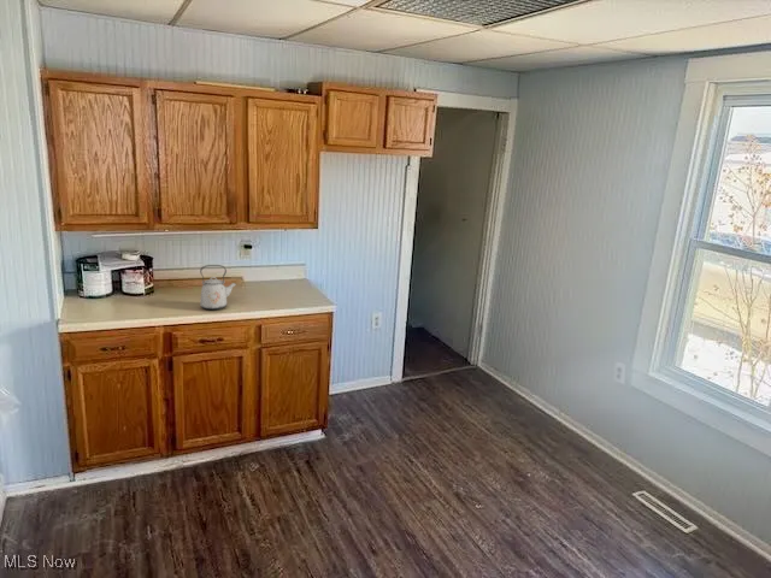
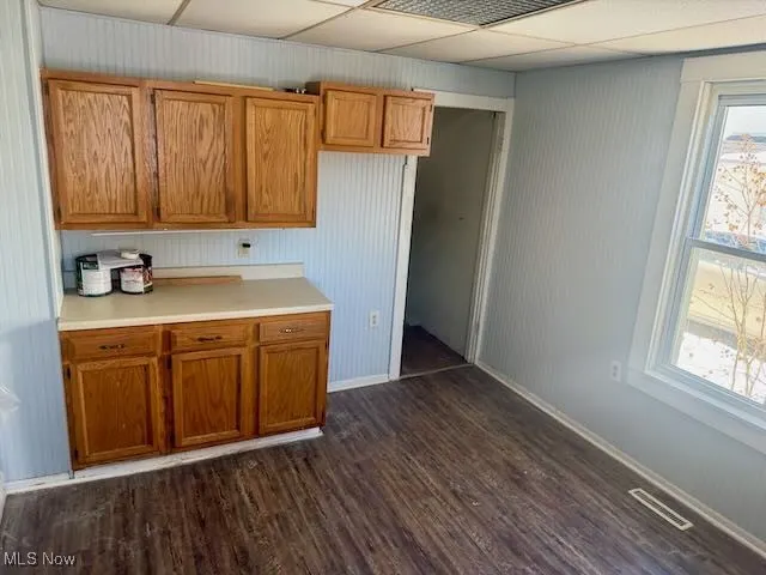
- kettle (218, 285)
